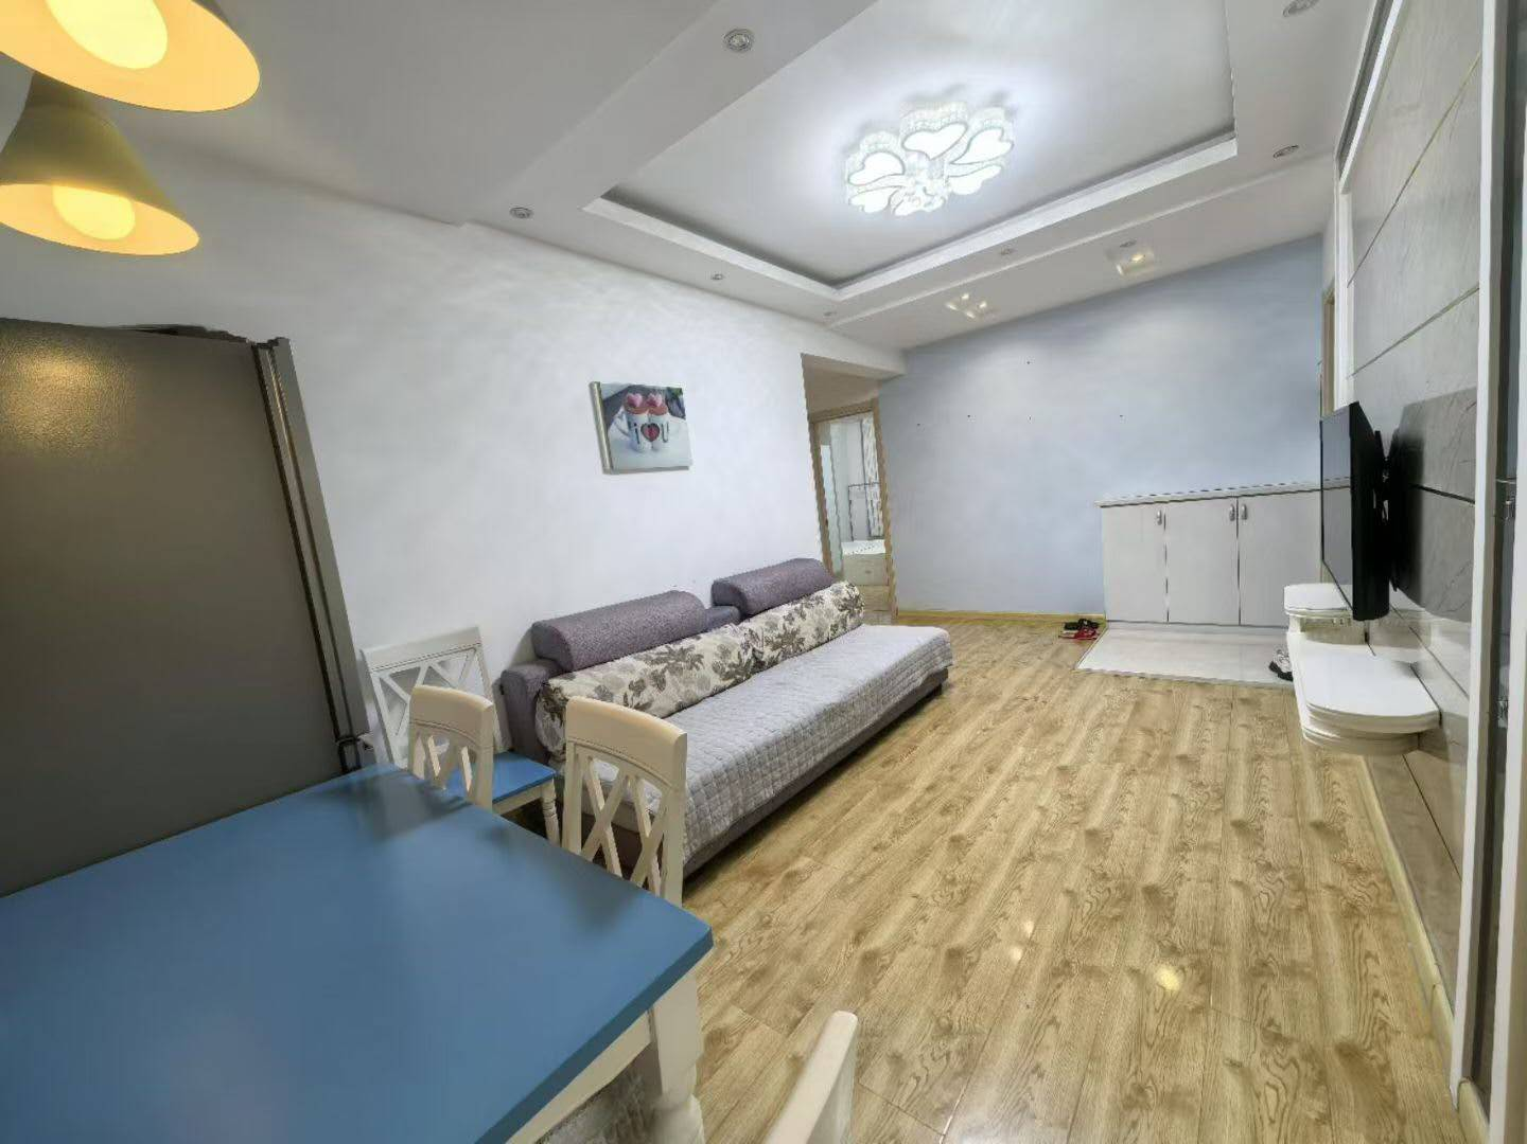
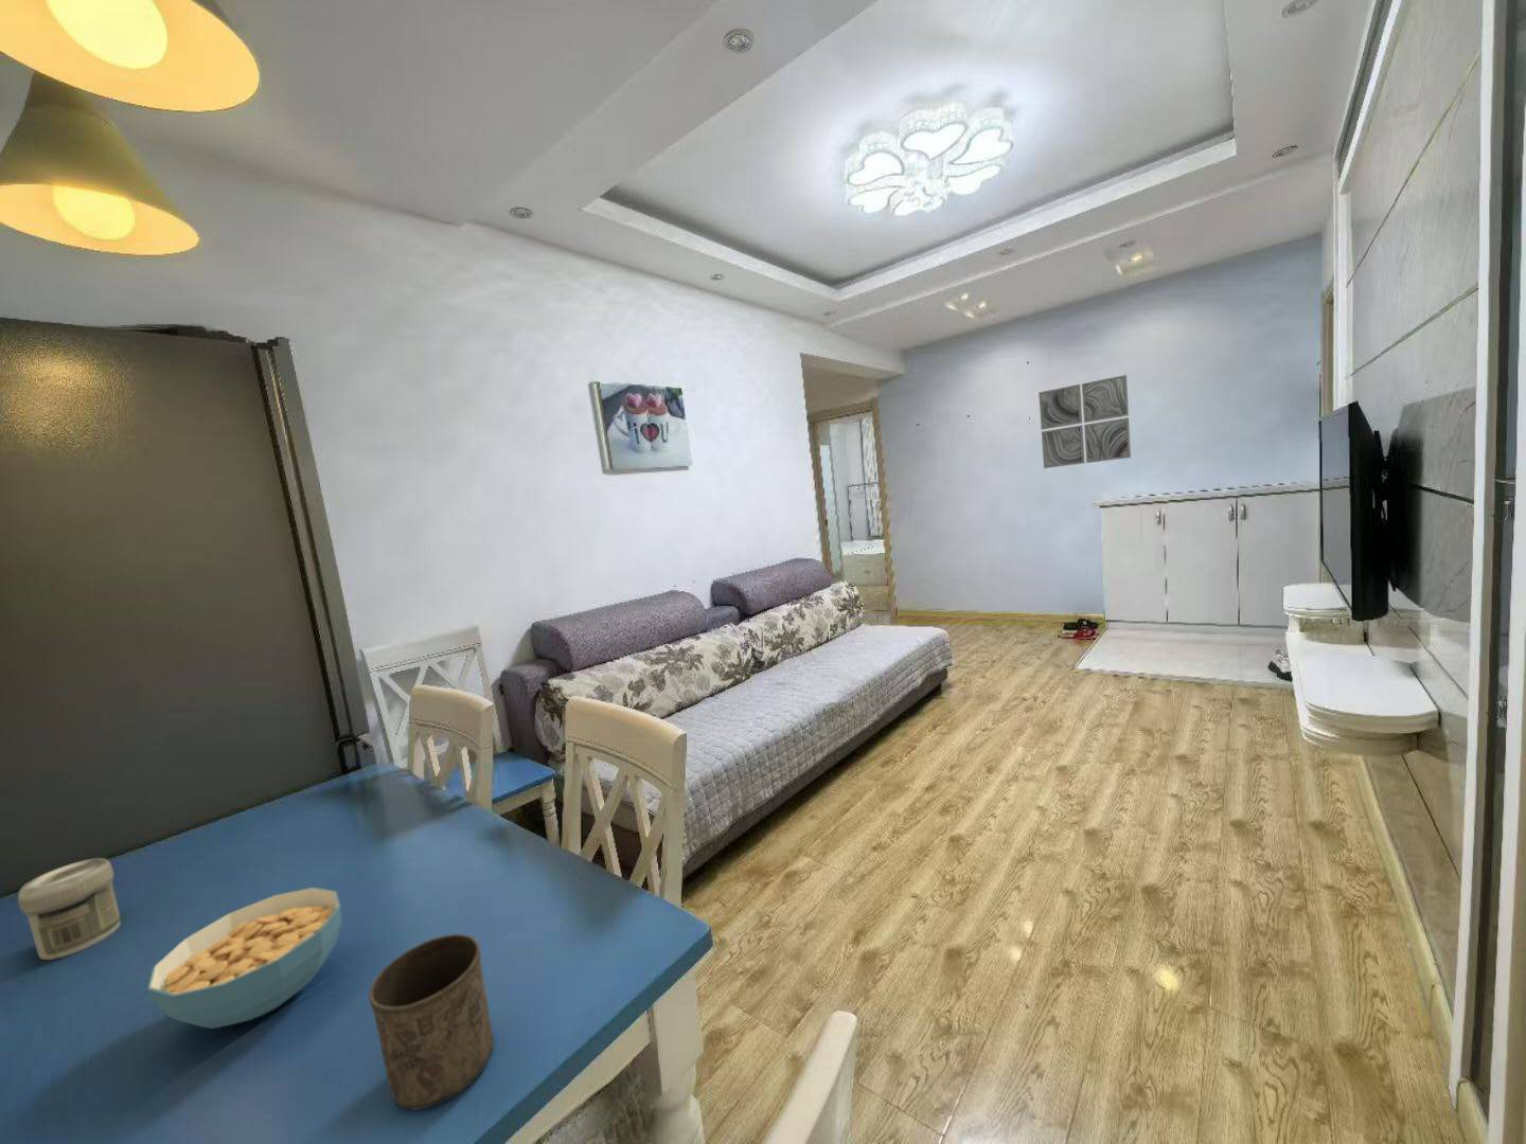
+ jar (73, 907)
+ cup (435, 1015)
+ cereal bowl (258, 967)
+ wall art (1081, 424)
